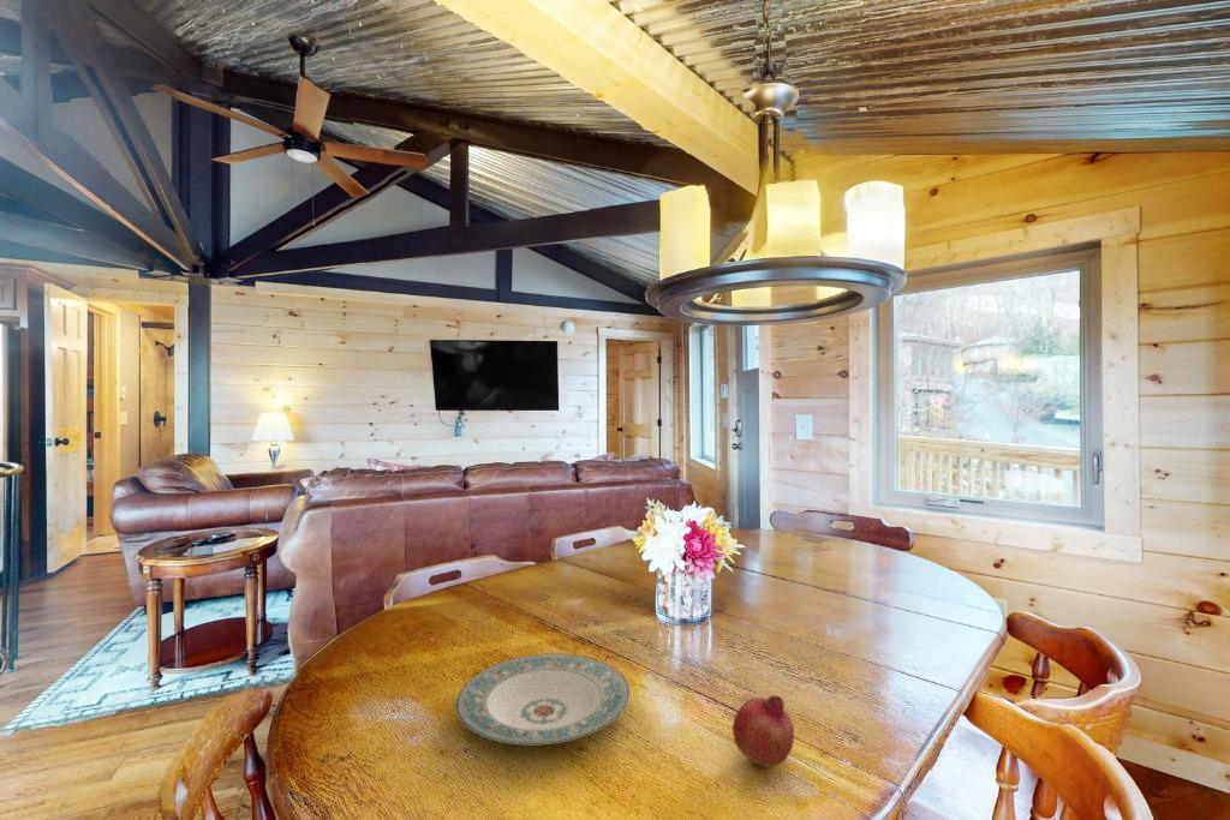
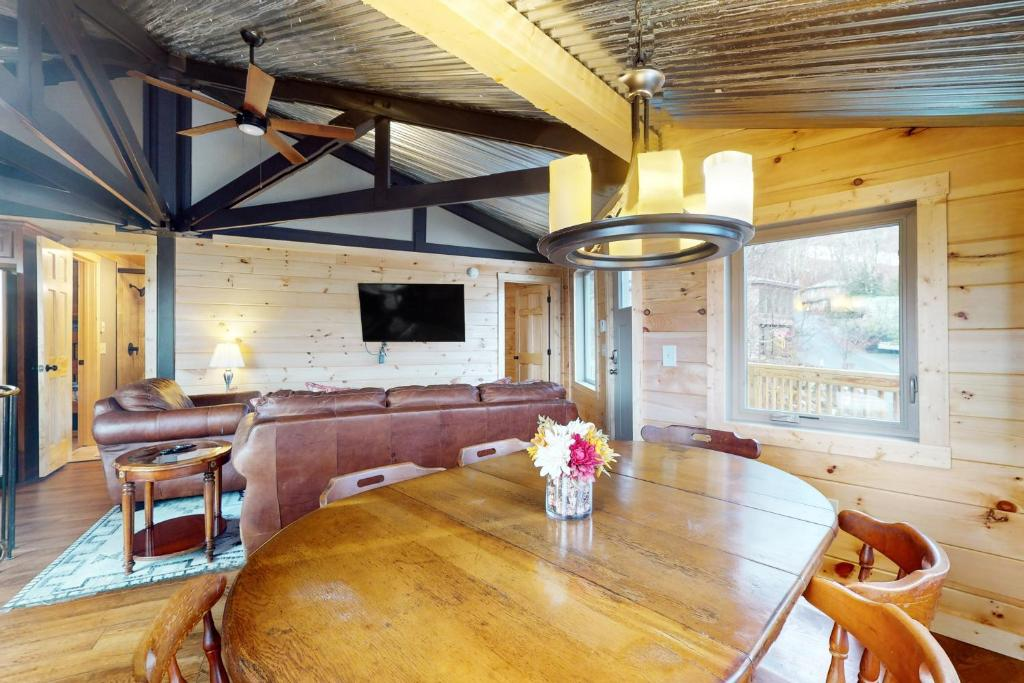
- fruit (763, 726)
- plate (544, 701)
